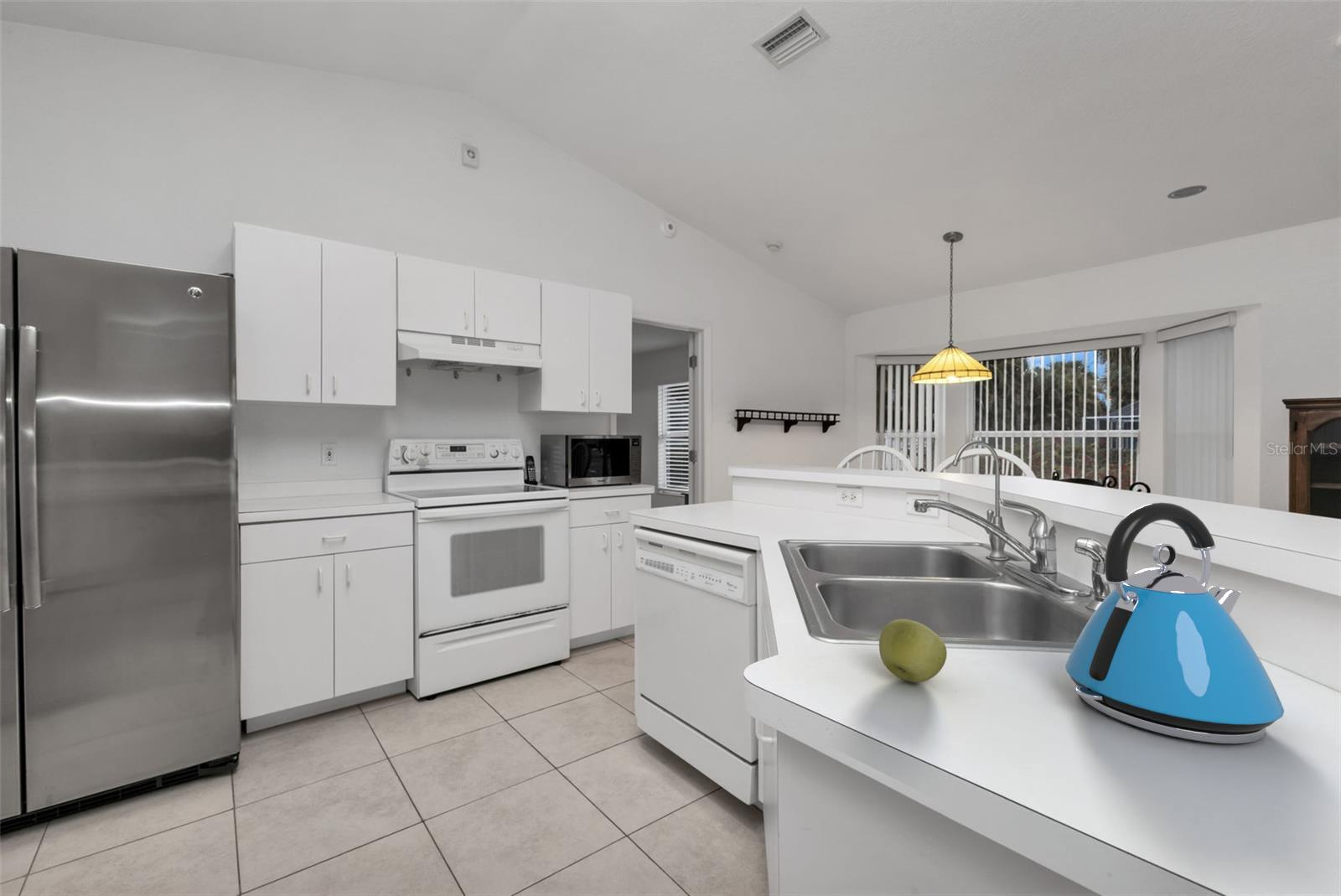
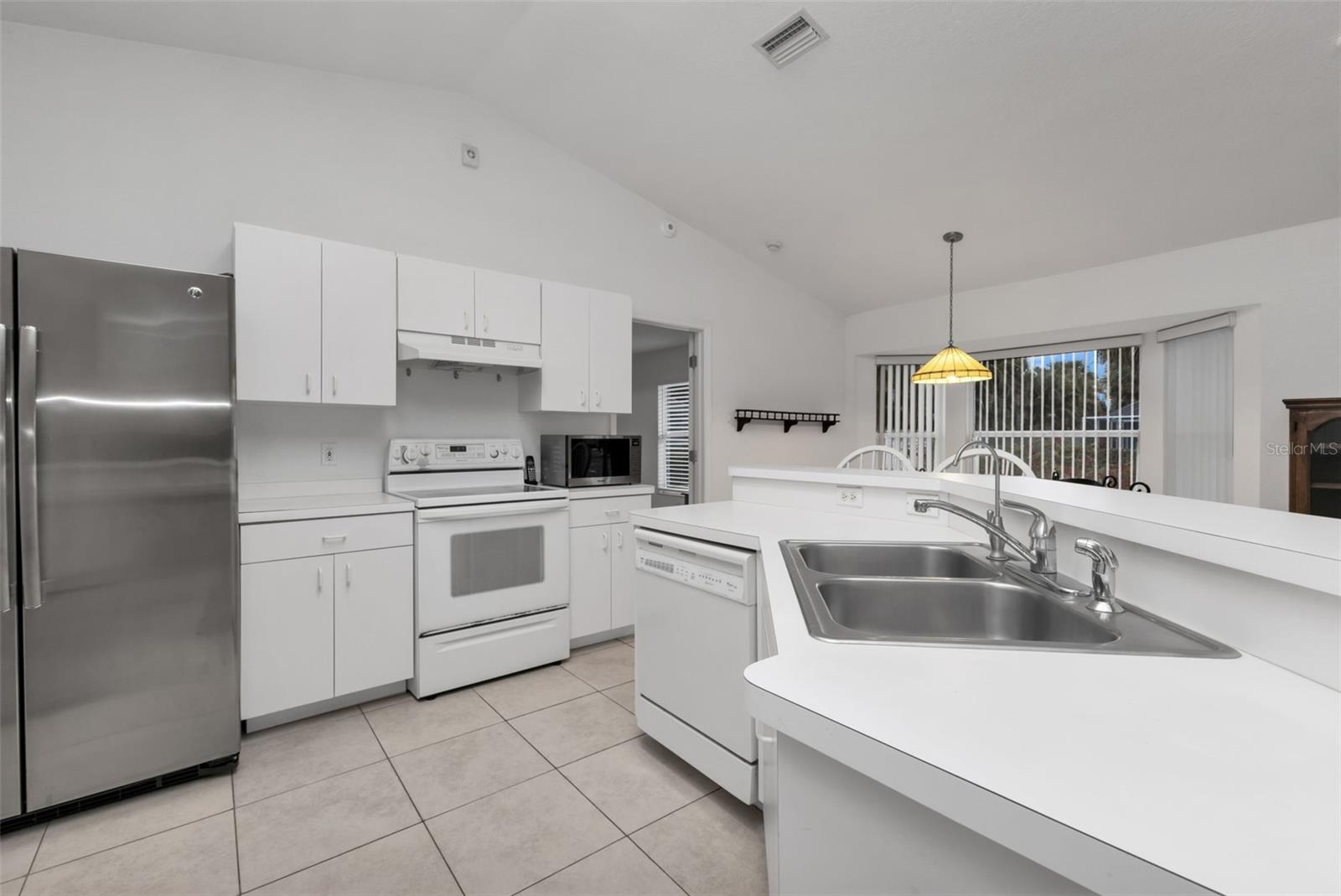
- recessed light (1187, 190)
- kettle (1159, 605)
- apple (911, 649)
